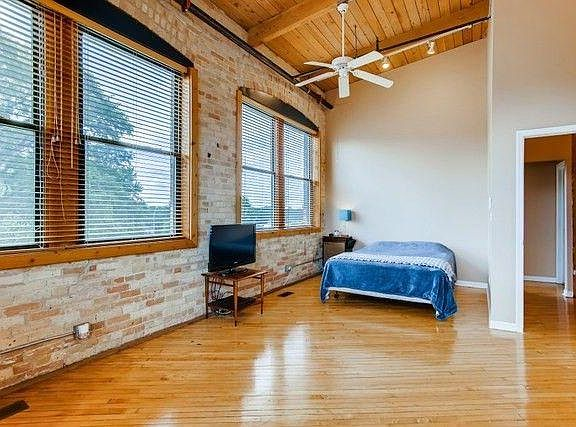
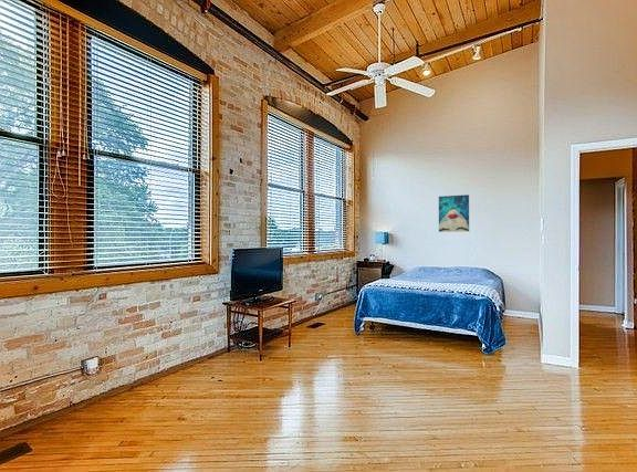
+ wall art (453, 213)
